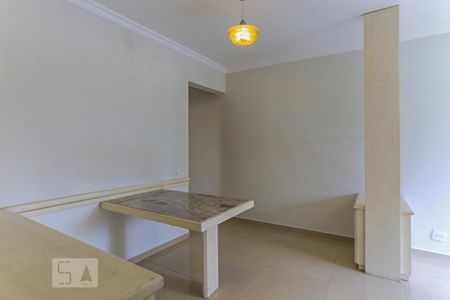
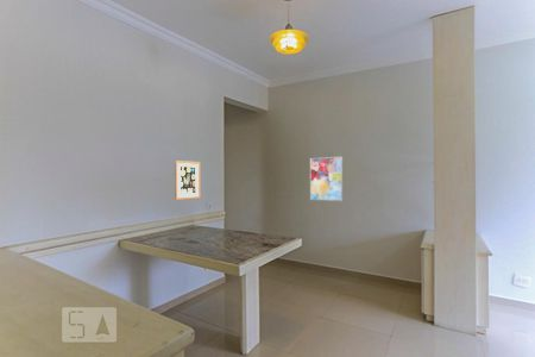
+ wall art (188, 180)
+ wall art (326, 178)
